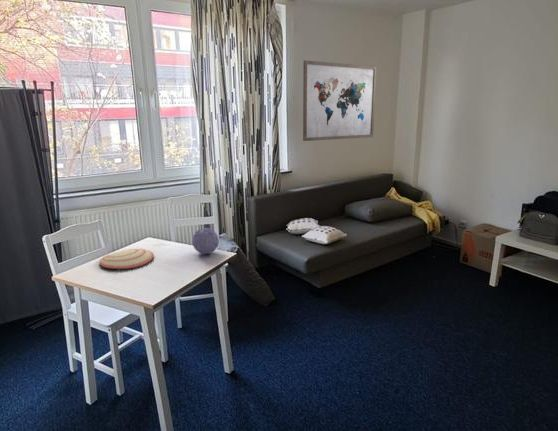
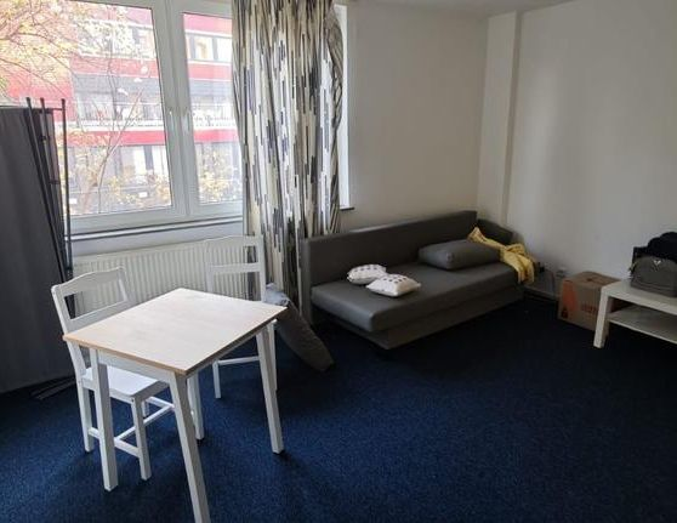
- plate (127, 256)
- wall art (341, 102)
- decorative ball (205, 241)
